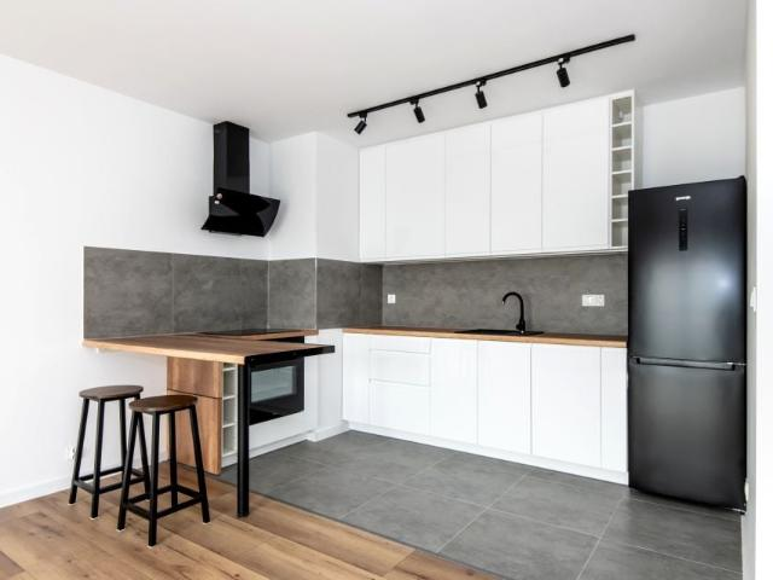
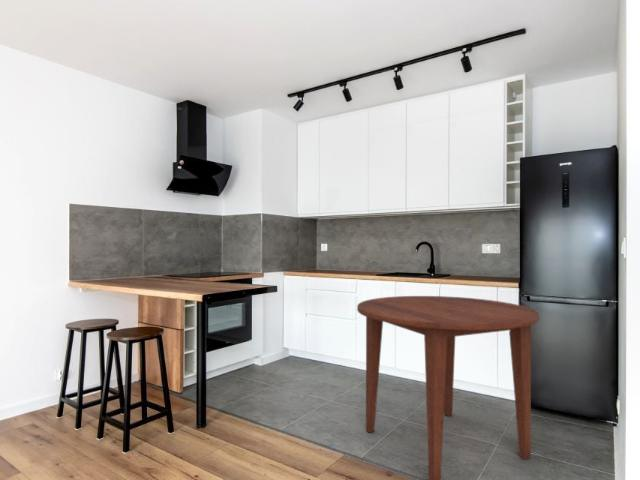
+ dining table (442, 375)
